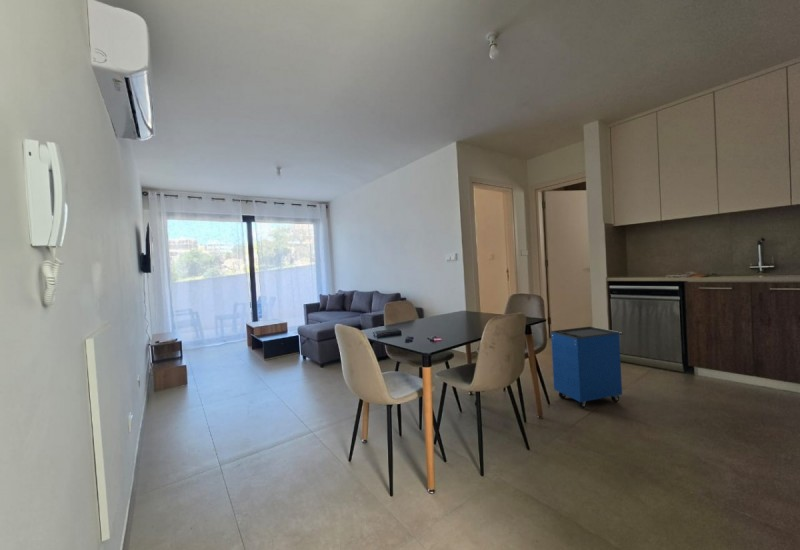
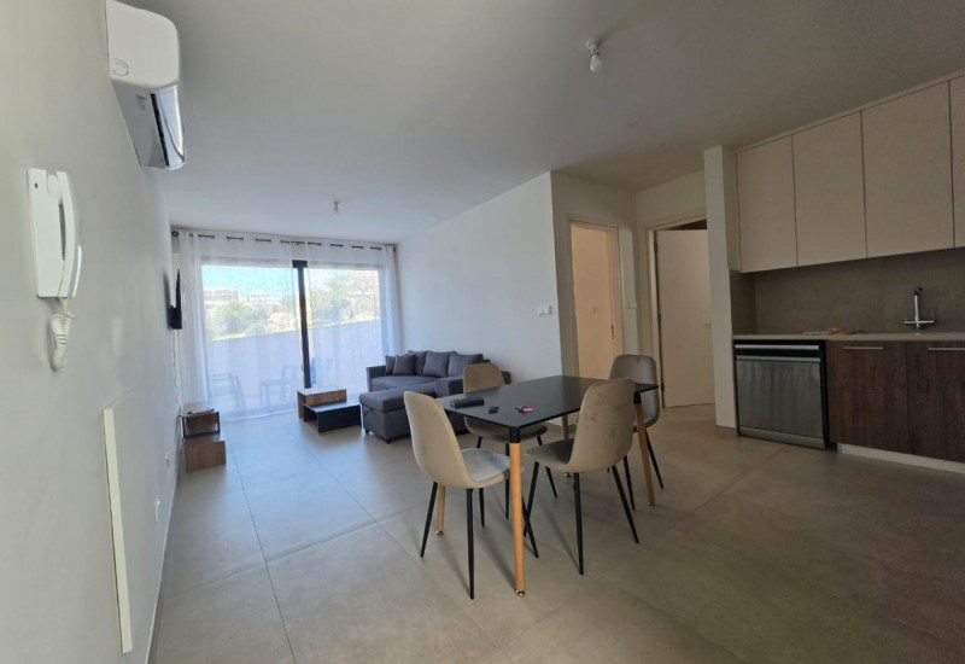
- cabinet (587, 365)
